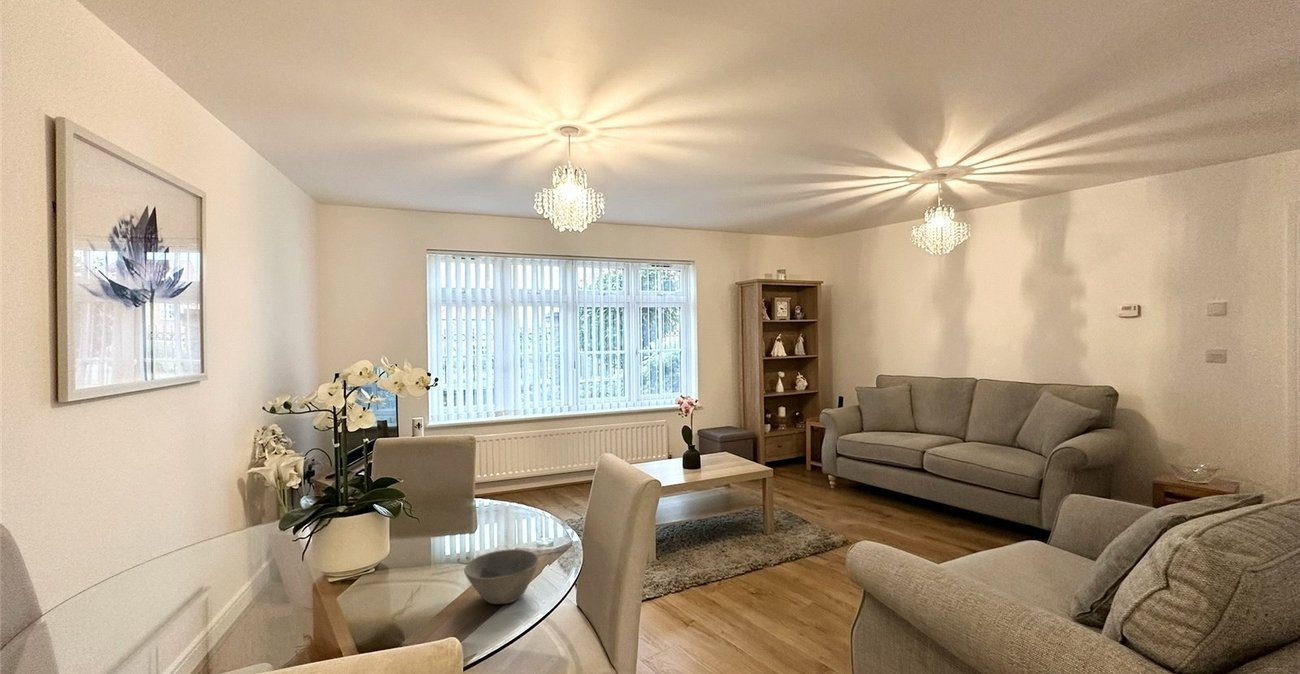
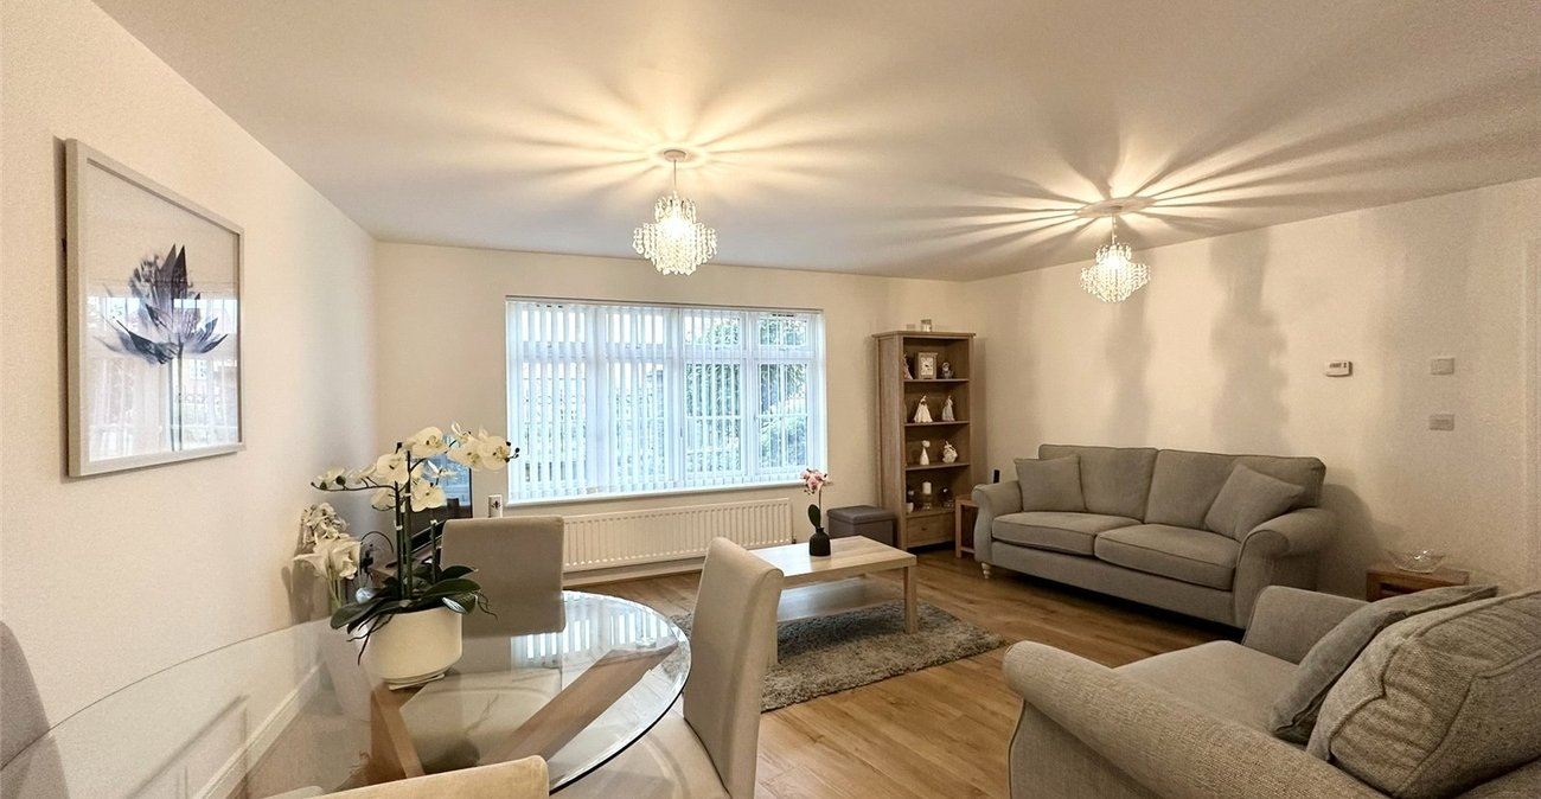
- bowl (502, 579)
